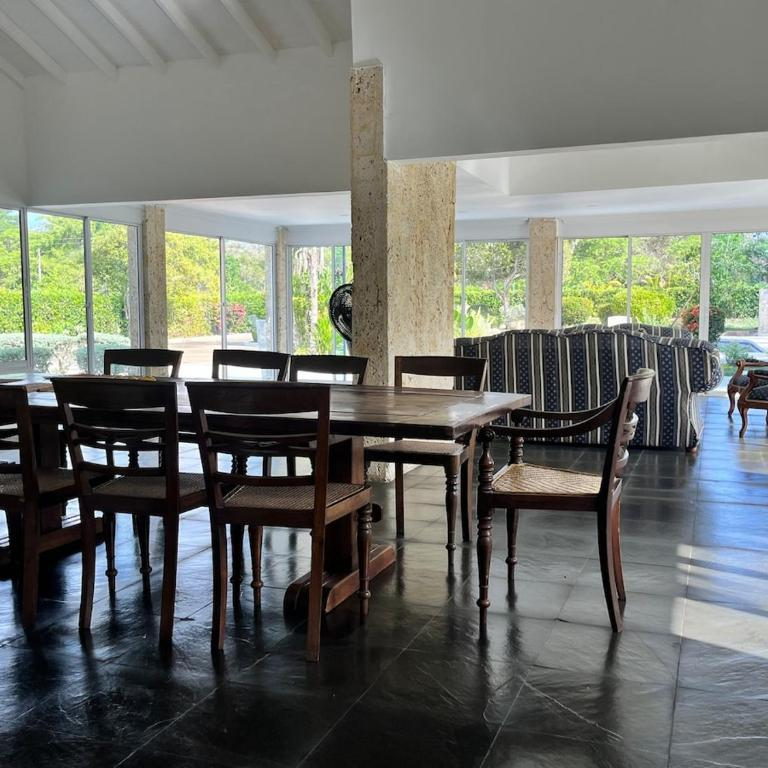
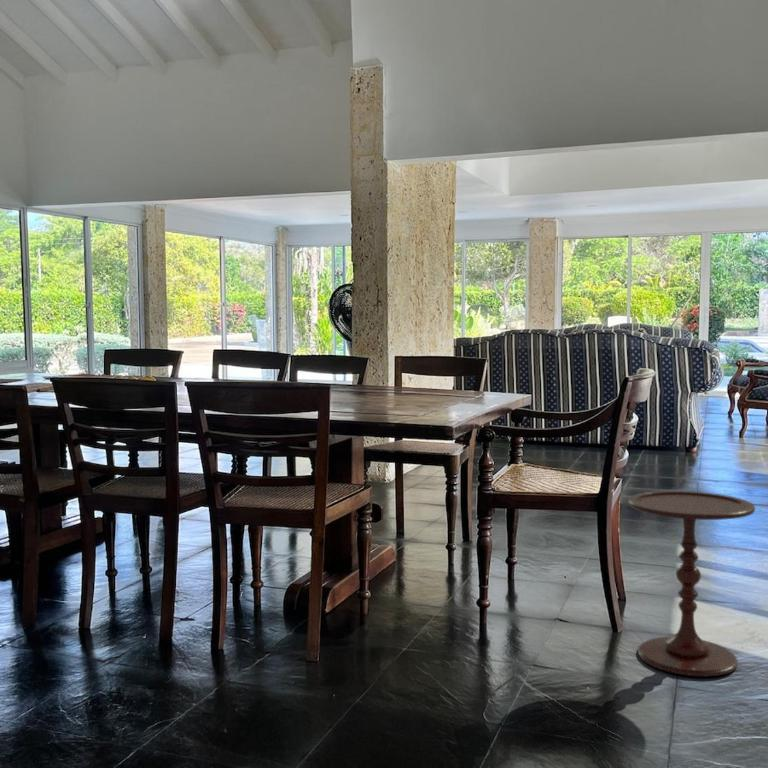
+ side table (688, 580)
